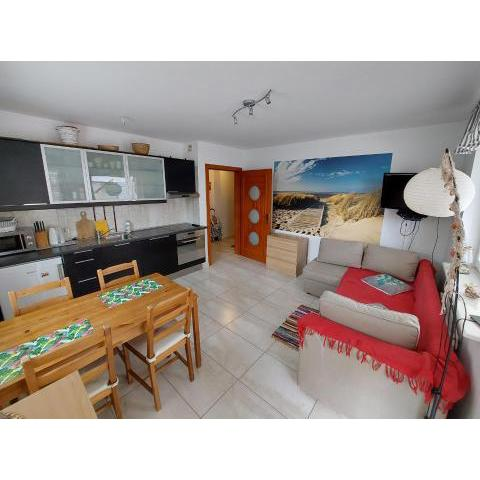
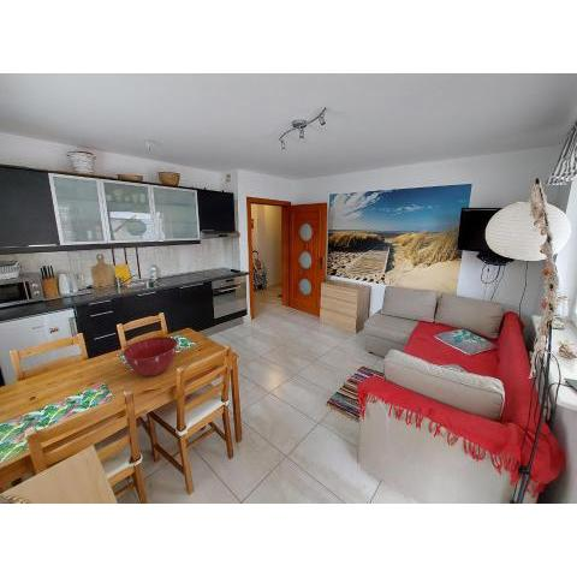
+ mixing bowl (153, 358)
